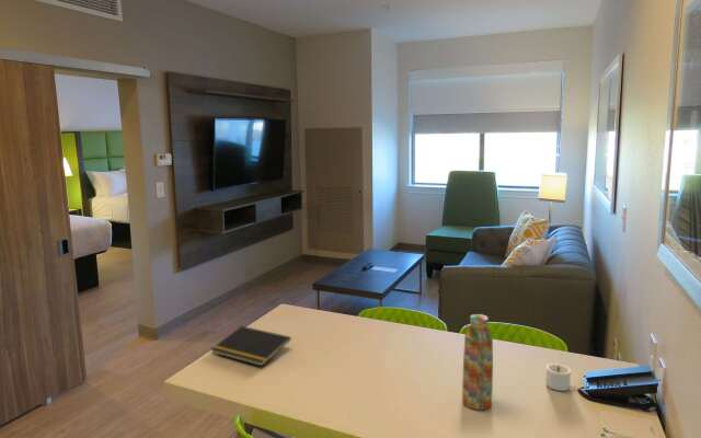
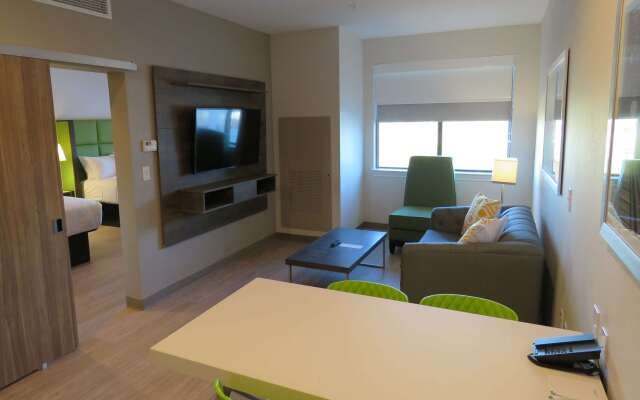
- water bottle (478, 359)
- candle (564, 376)
- notepad (251, 344)
